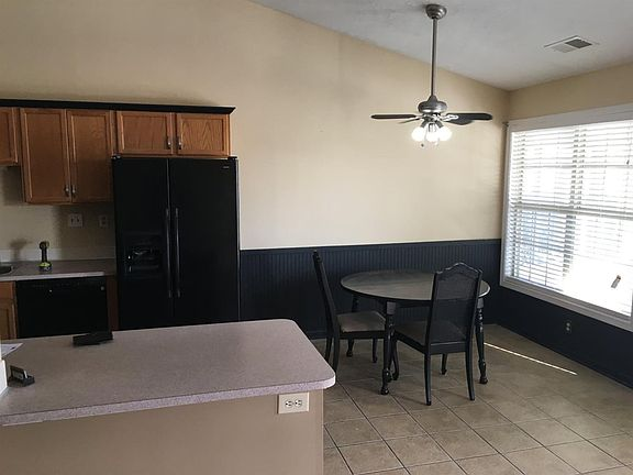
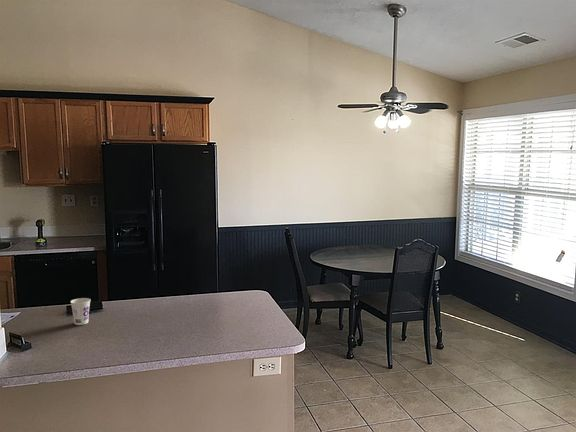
+ cup (81, 311)
